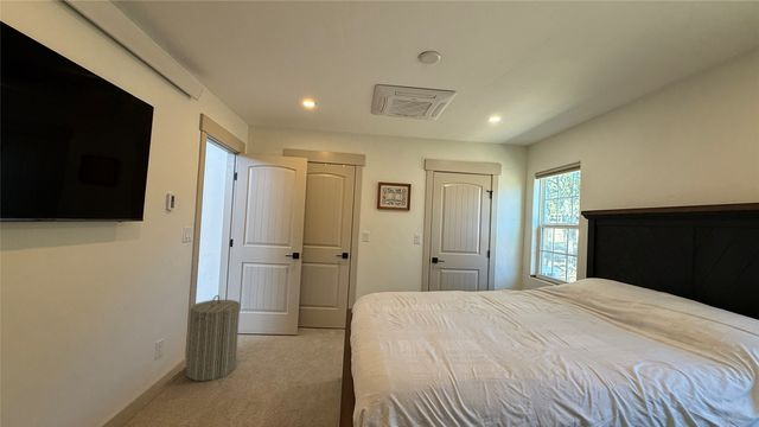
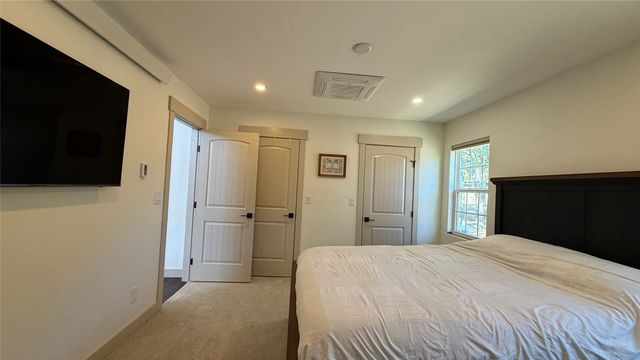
- laundry hamper (213, 332)
